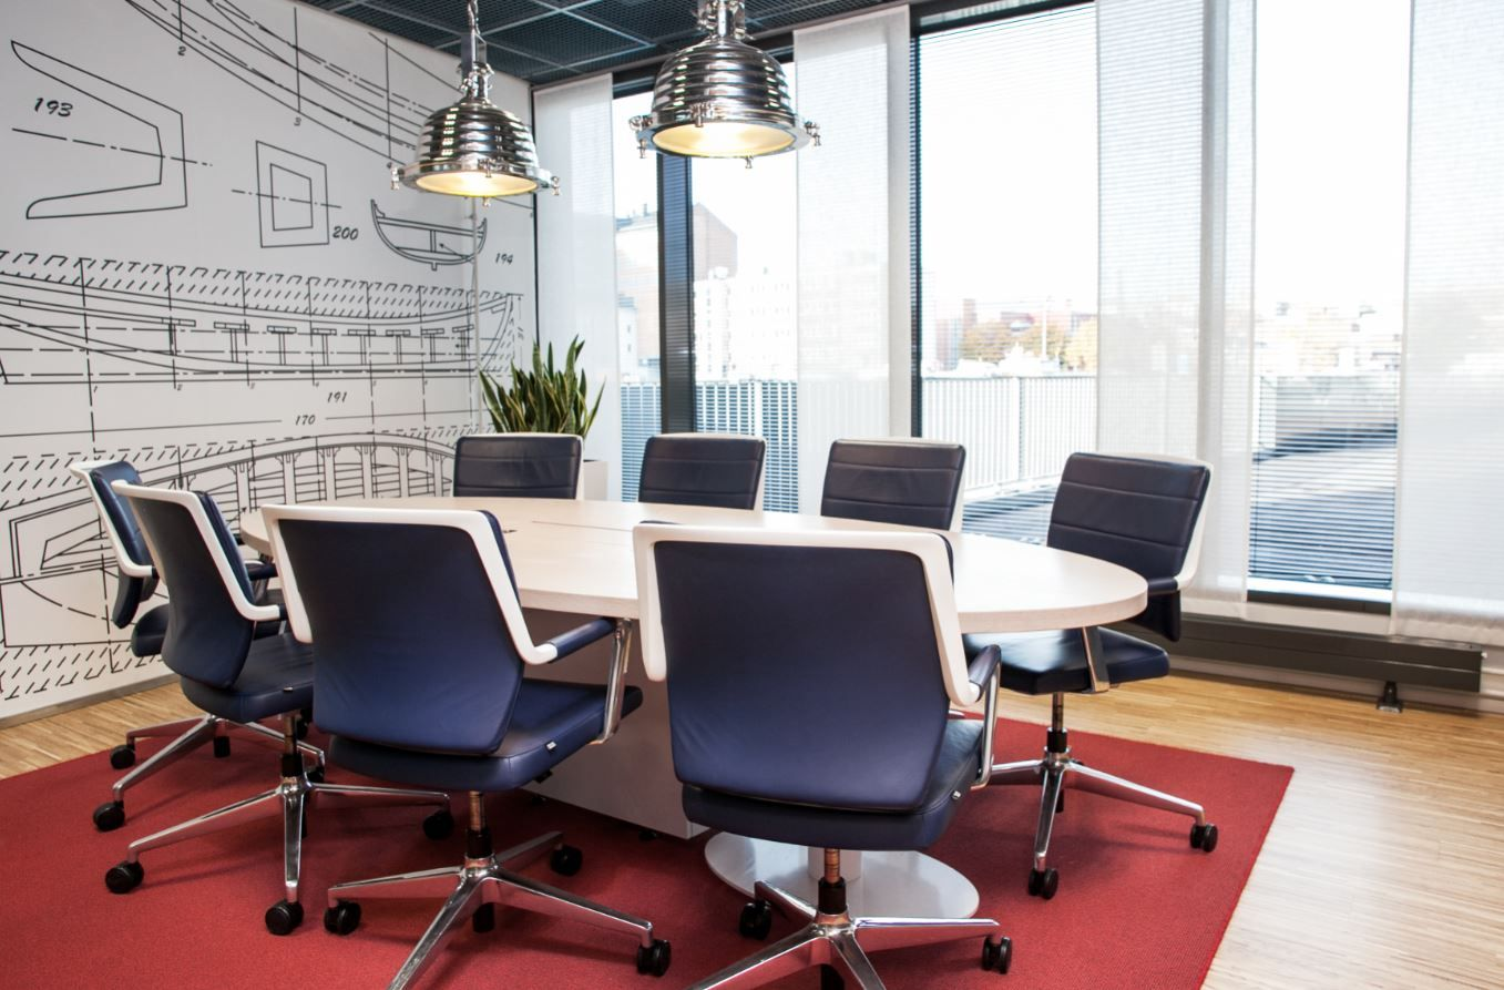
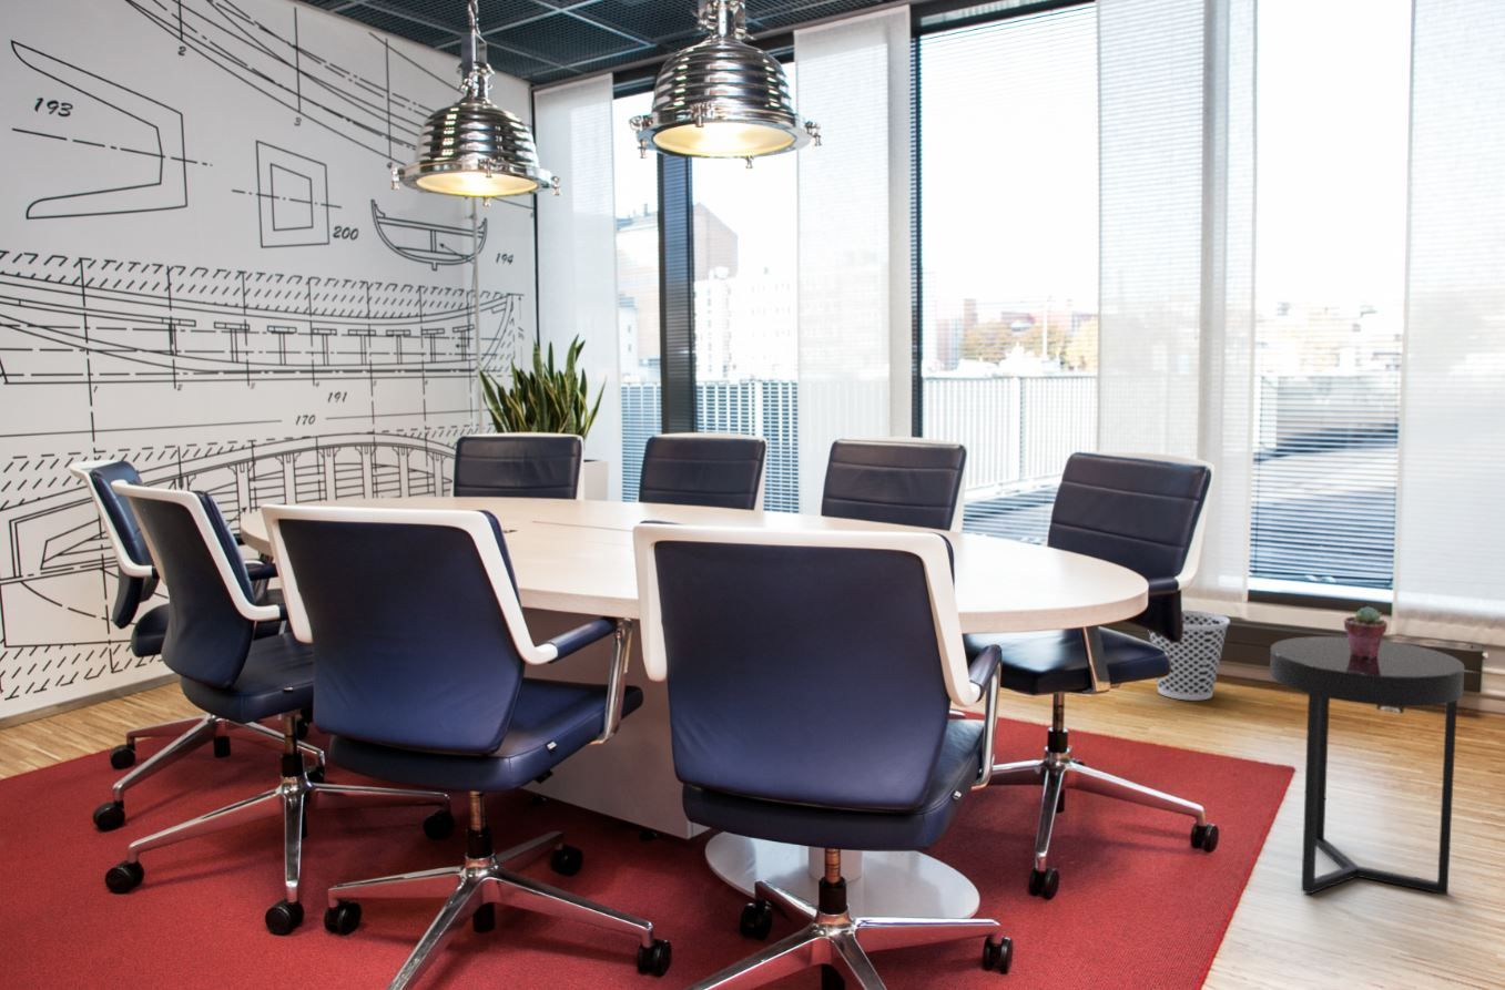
+ wastebasket (1186, 655)
+ potted succulent (1365, 630)
+ side table (1326, 764)
